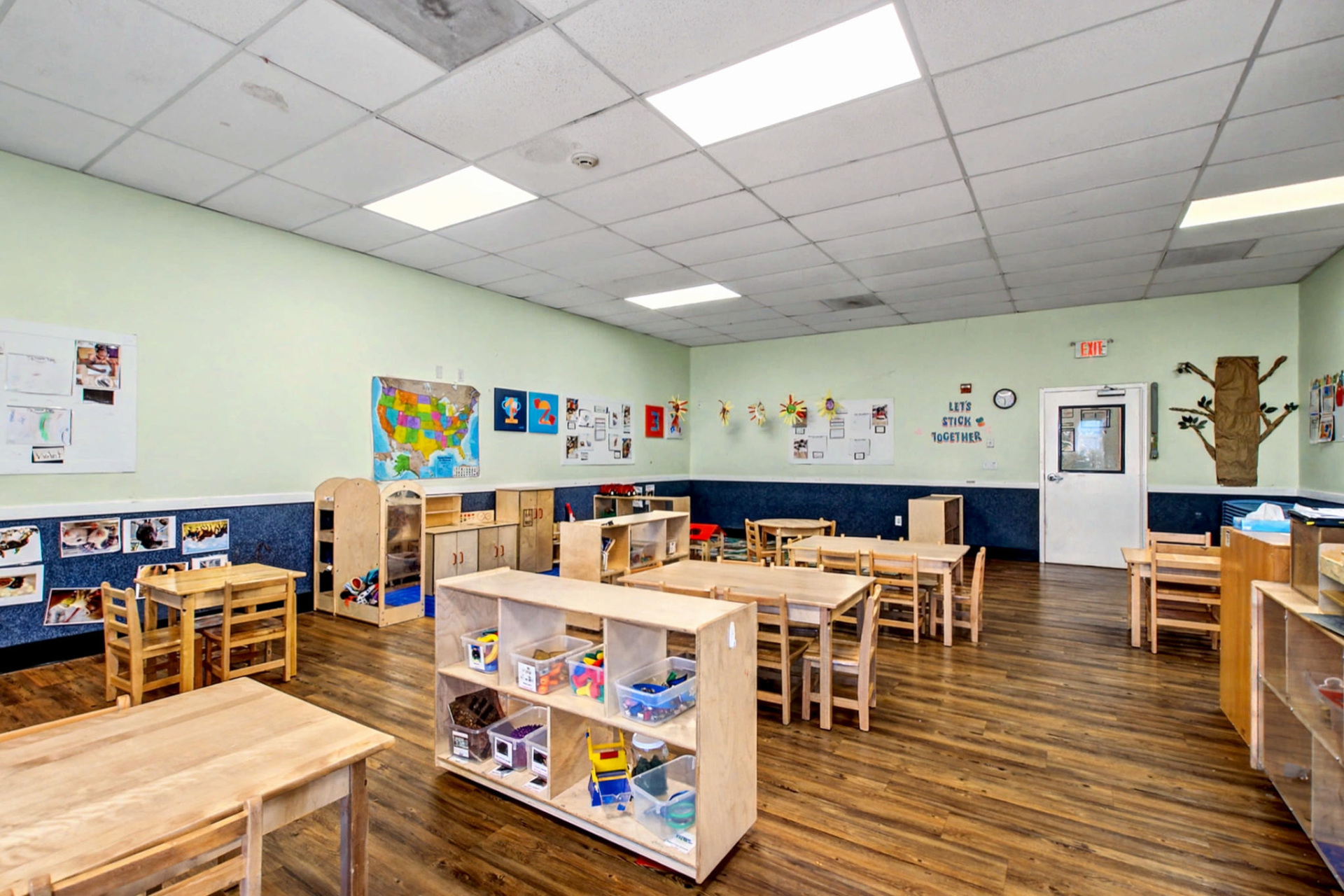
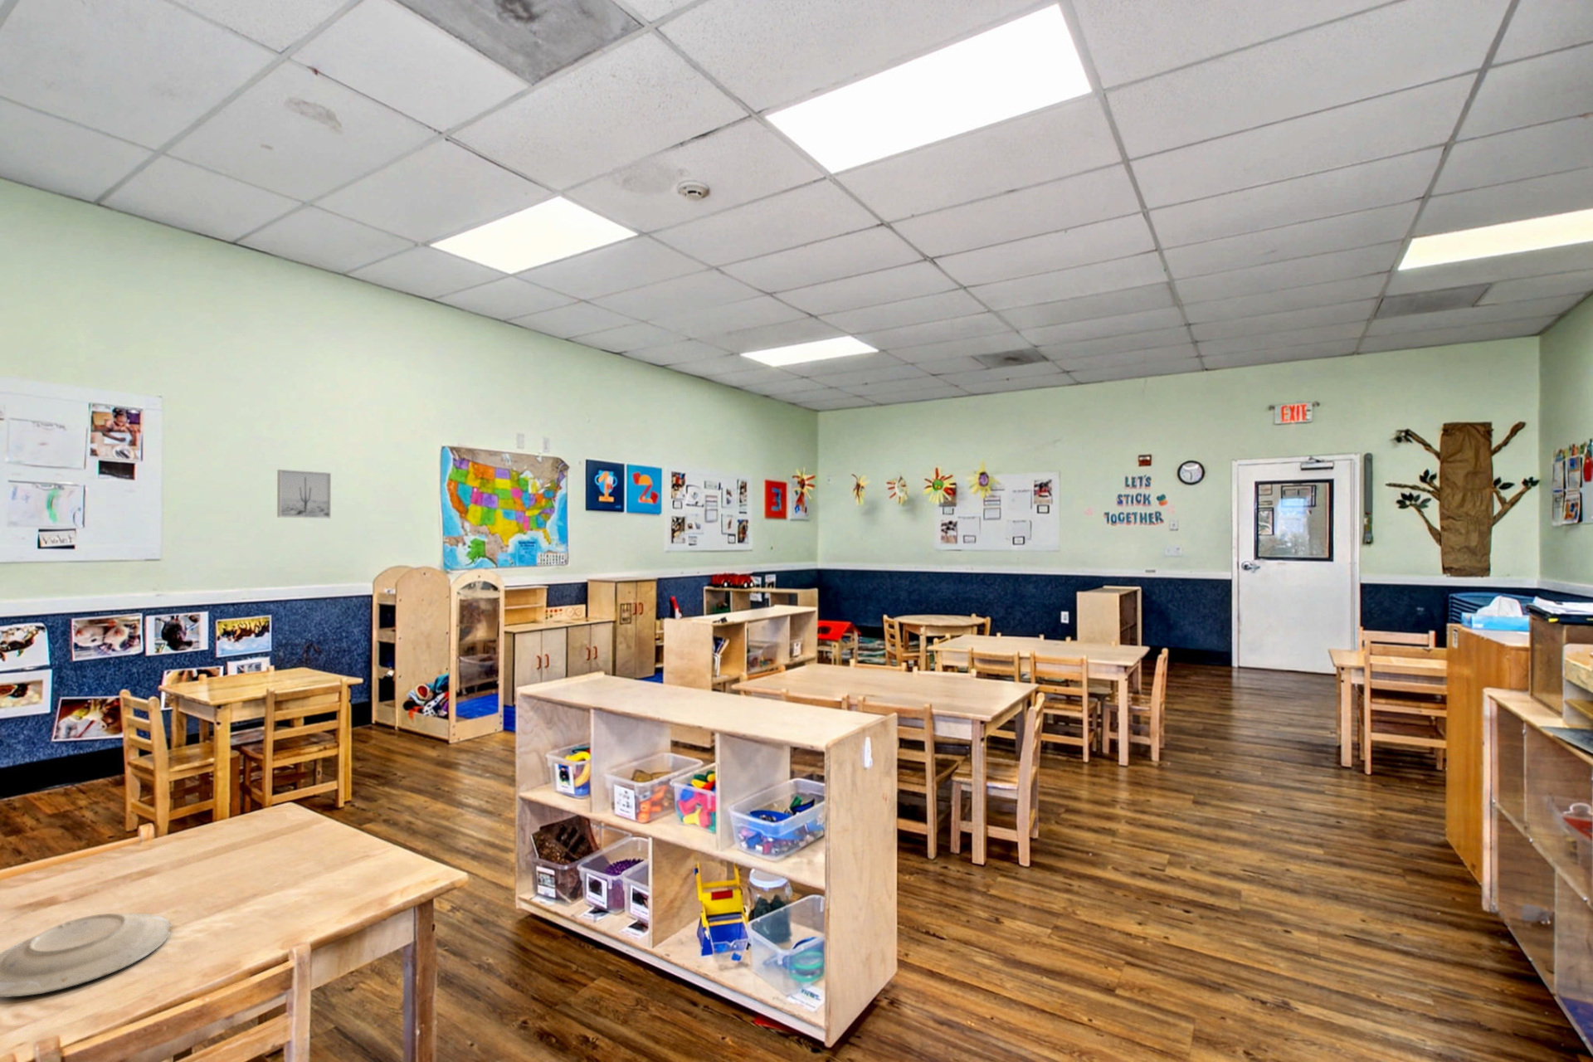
+ plate (78, 942)
+ wall art (305, 494)
